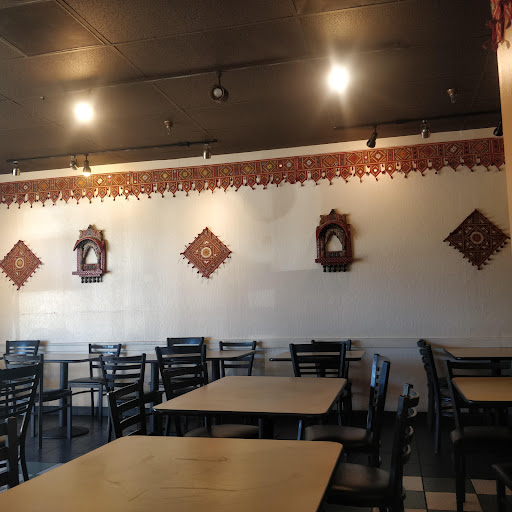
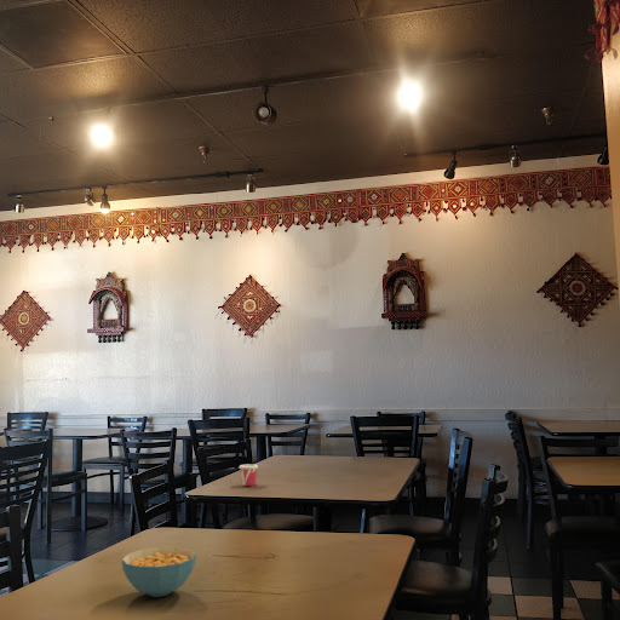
+ cup (248, 475)
+ cereal bowl (159, 574)
